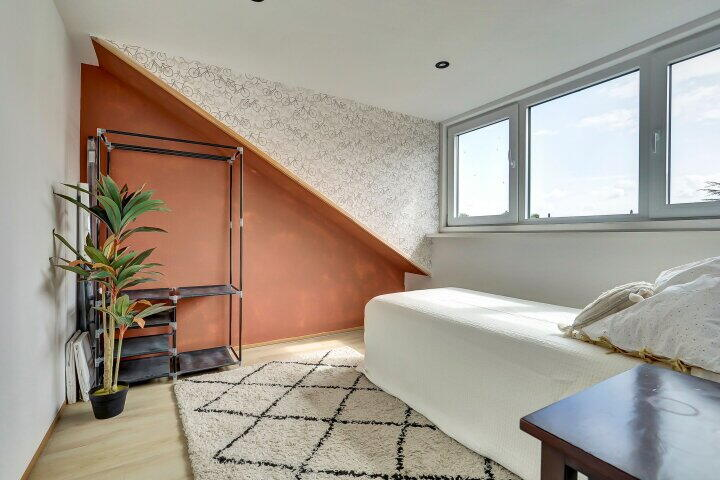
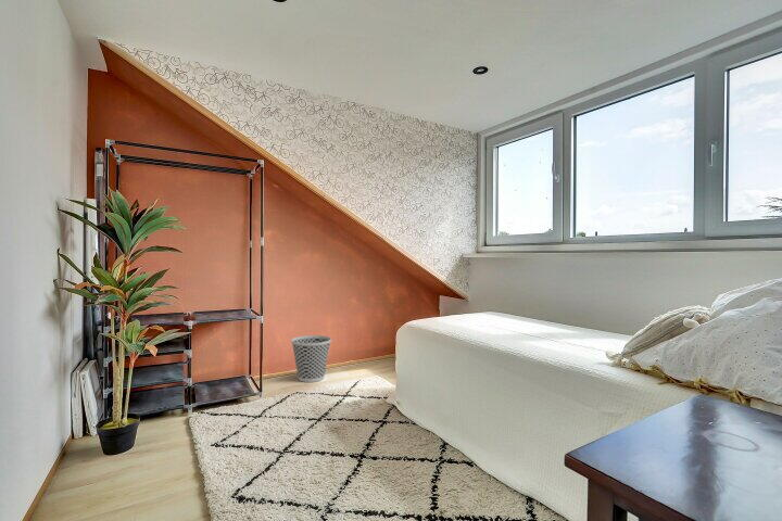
+ wastebasket (311, 358)
